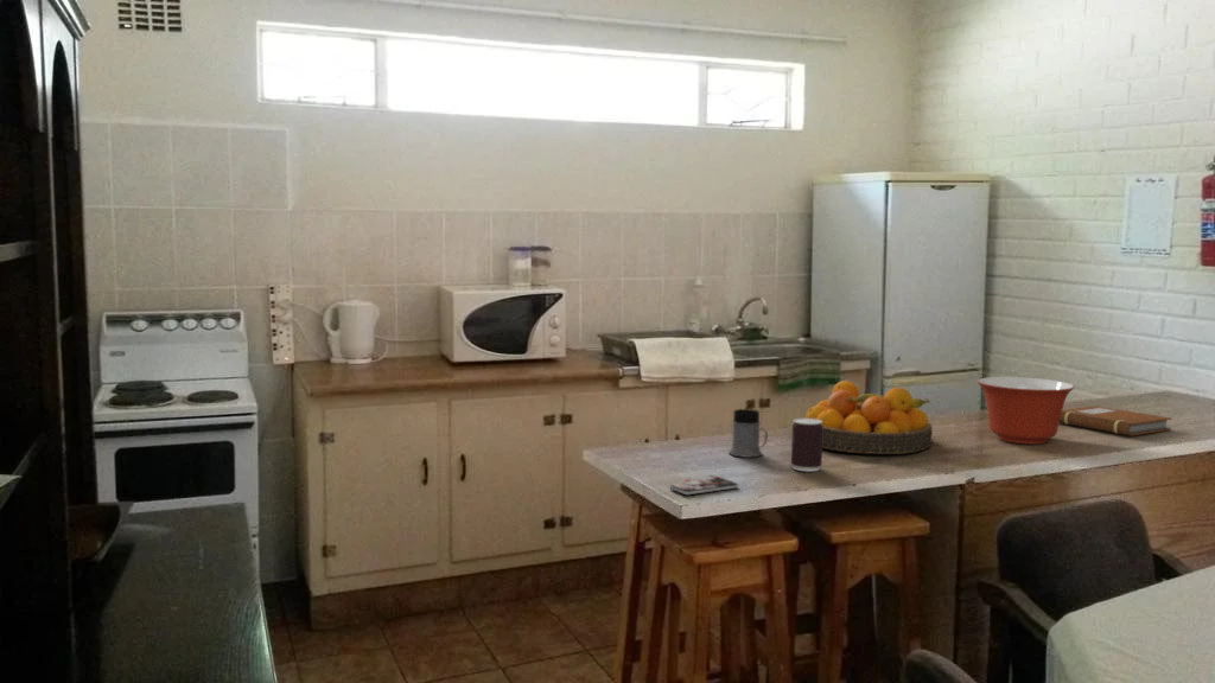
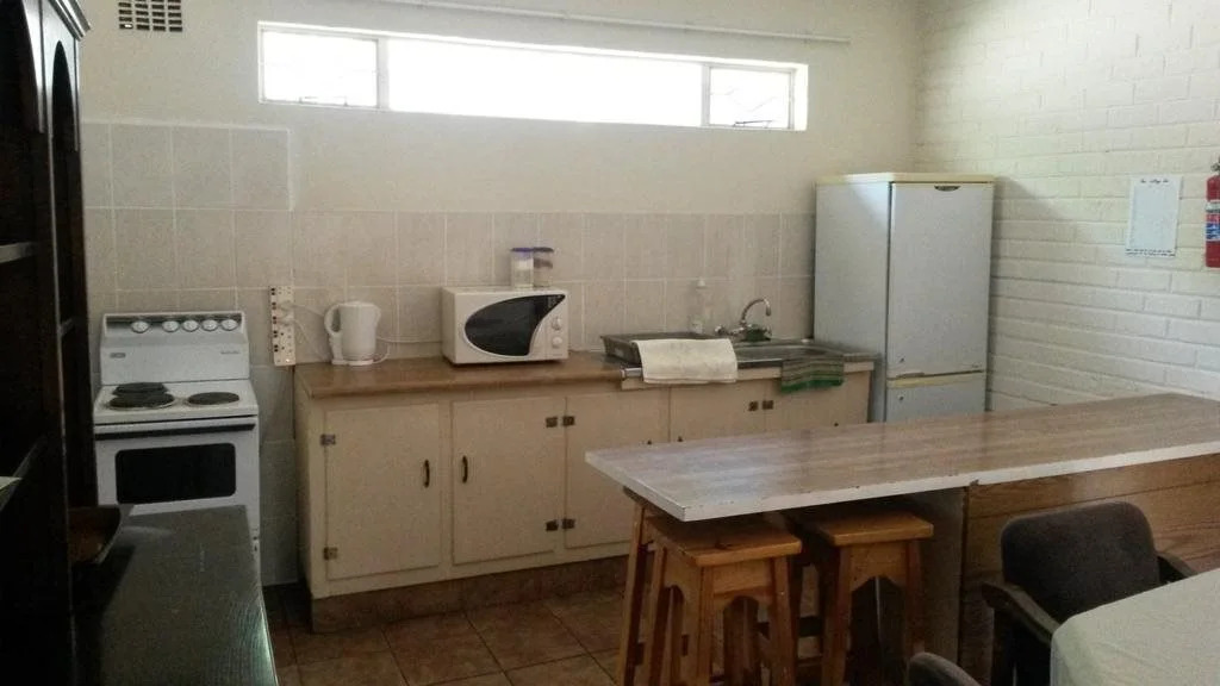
- mixing bowl (1023, 410)
- notebook (1108, 420)
- beverage can (807, 445)
- fruit bowl (866, 413)
- mug (750, 433)
- smartphone (704, 483)
